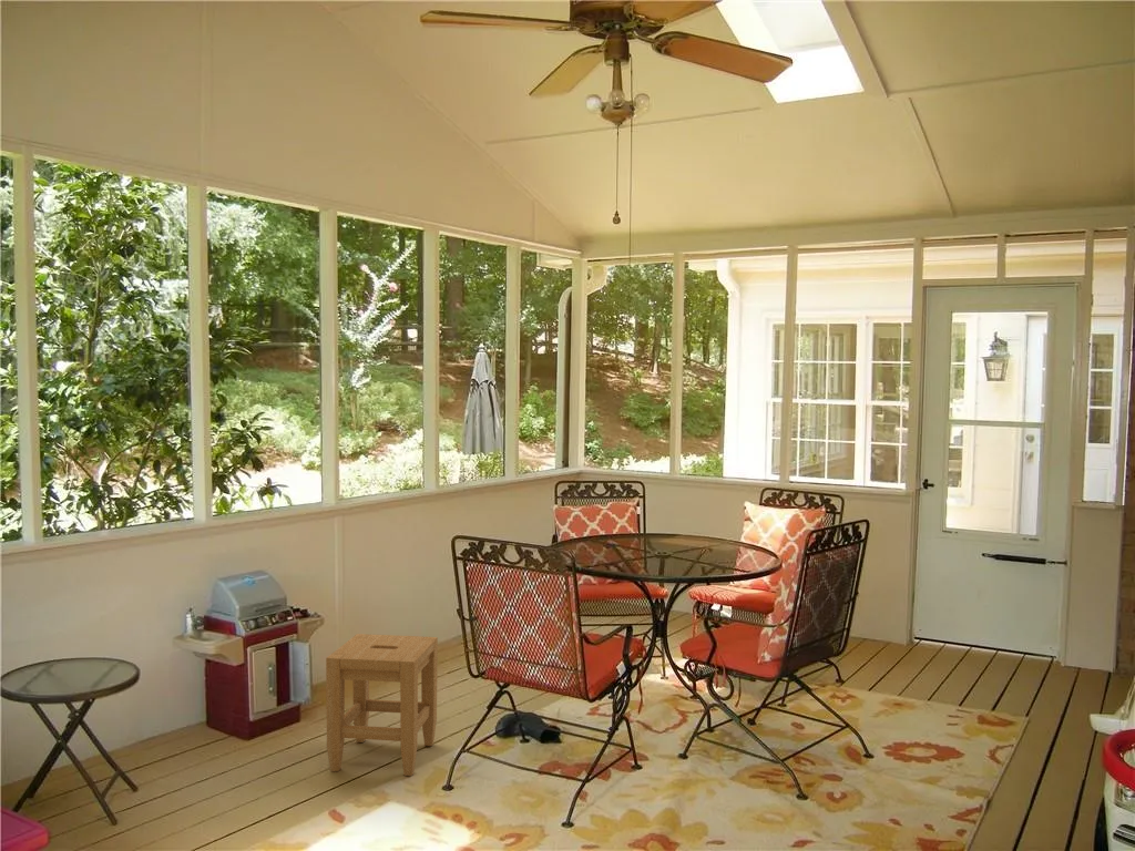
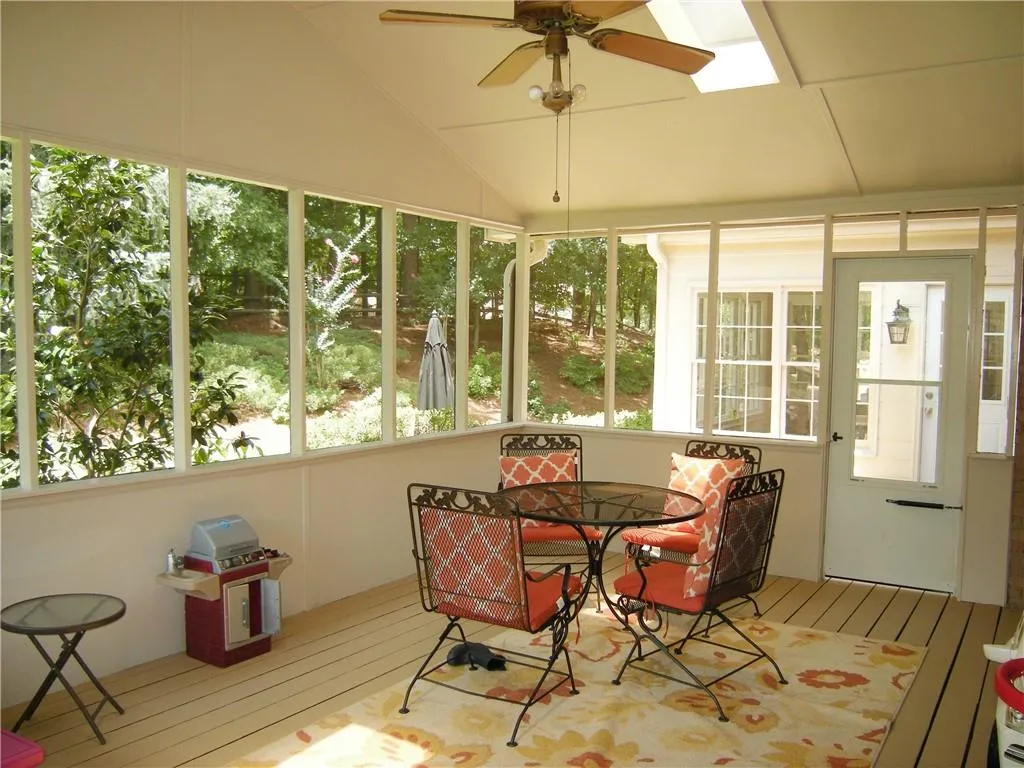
- stool (384, 701)
